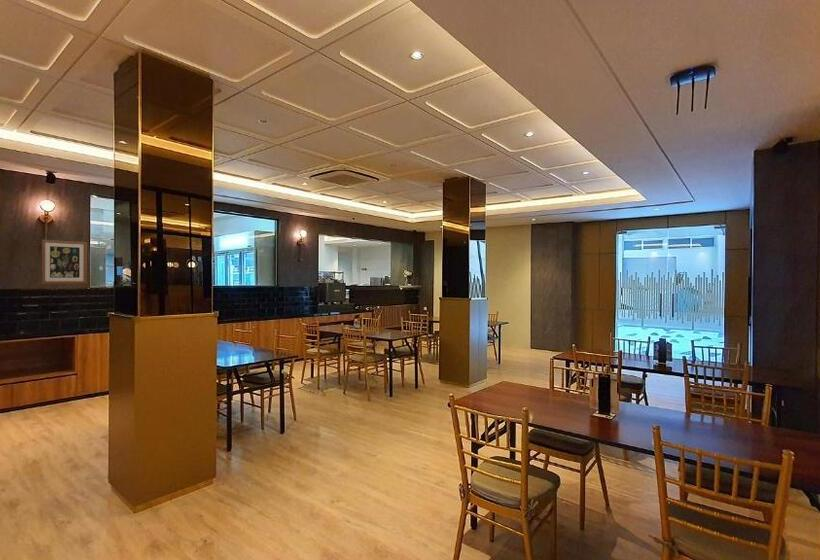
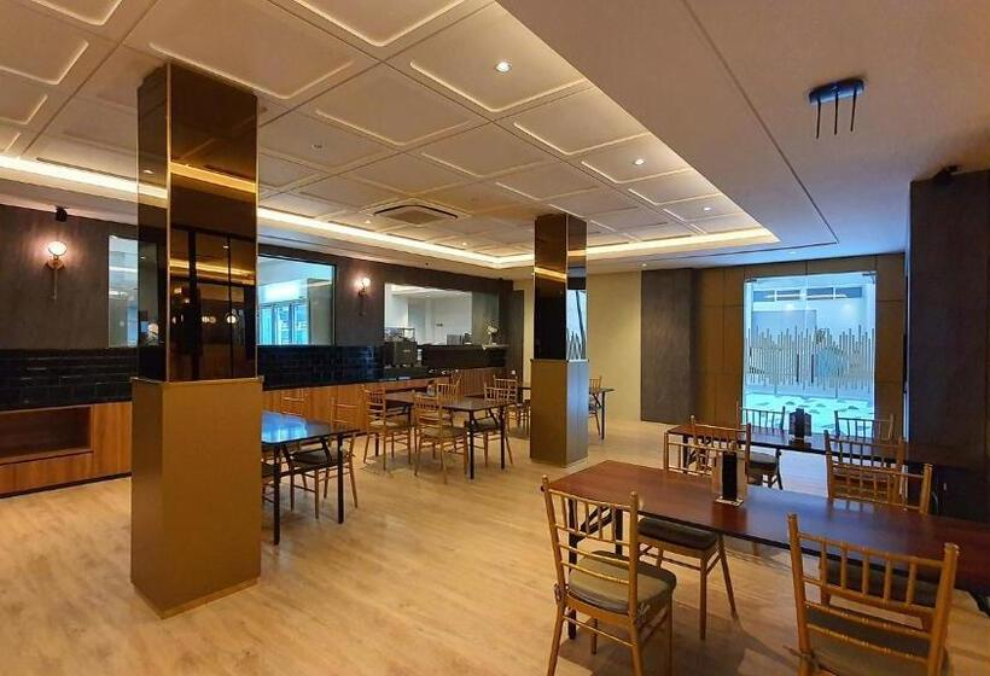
- wall art (65, 262)
